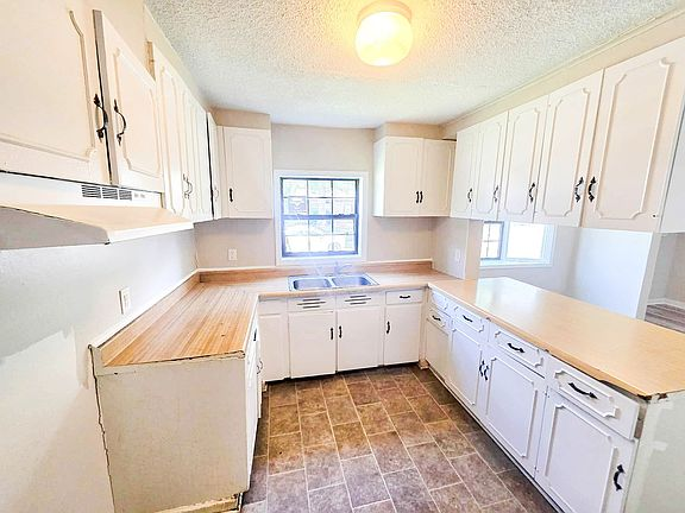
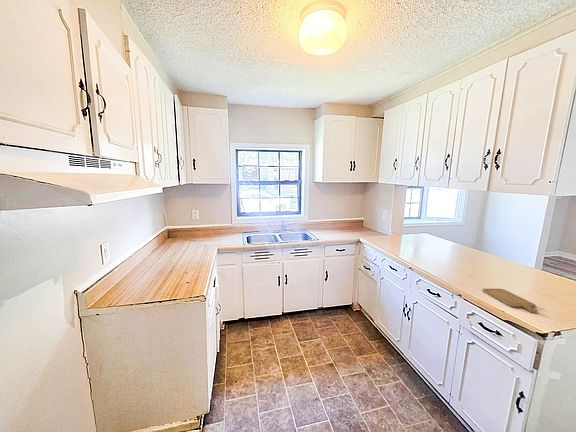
+ chopping board (511, 299)
